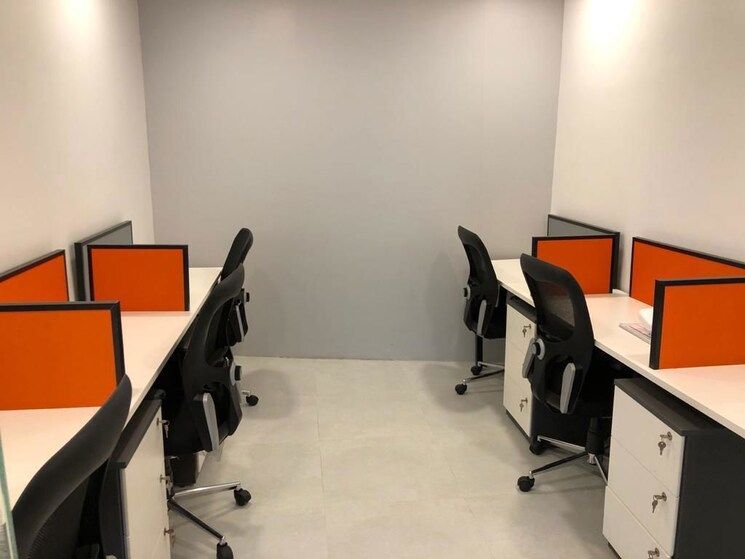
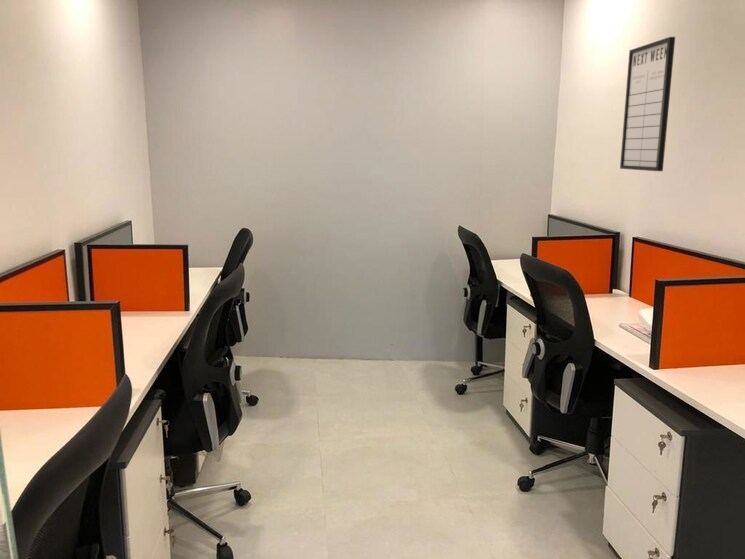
+ writing board (645, 108)
